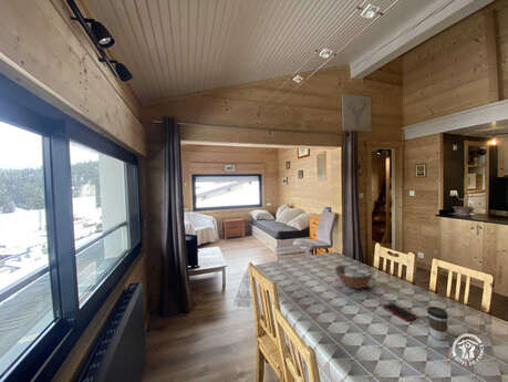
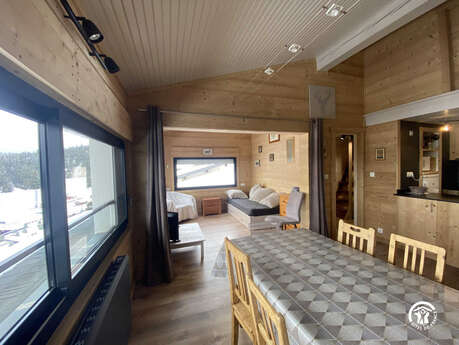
- coffee cup (437, 322)
- bowl (352, 277)
- cell phone (398, 311)
